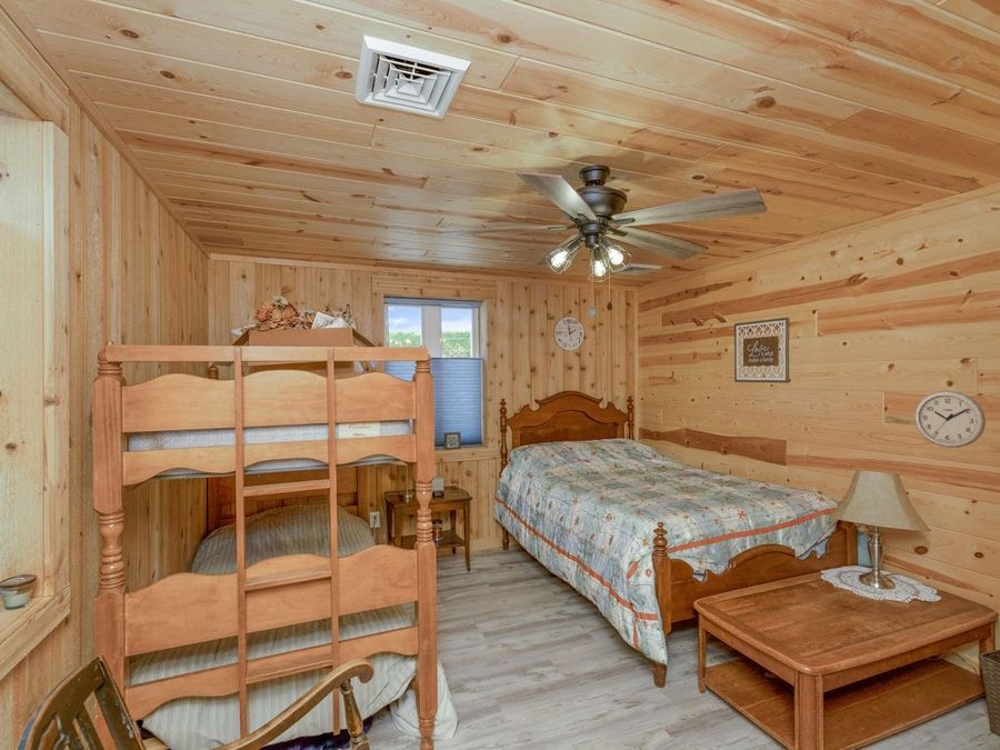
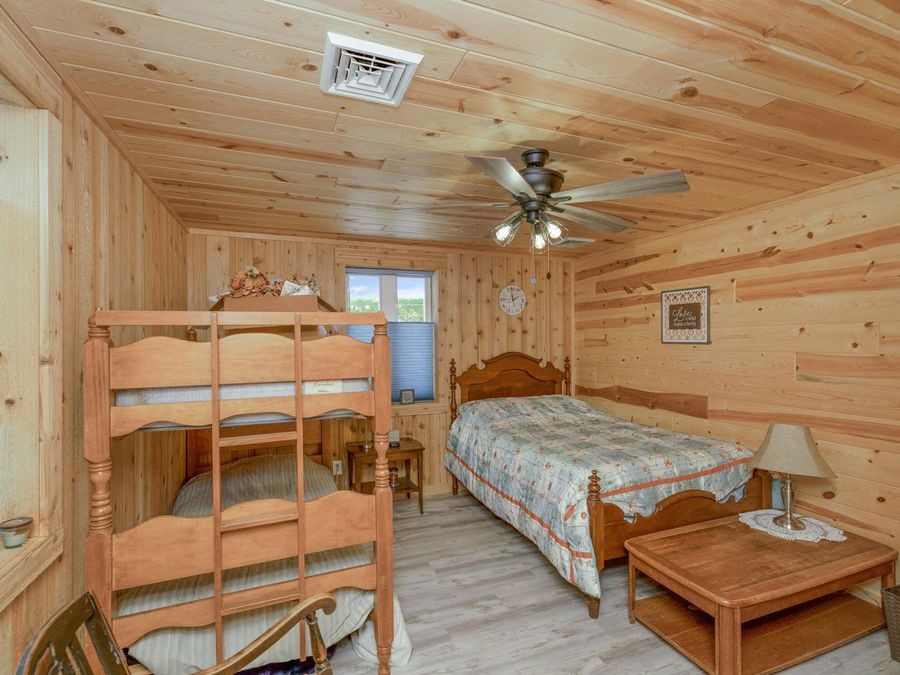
- wall clock (947, 419)
